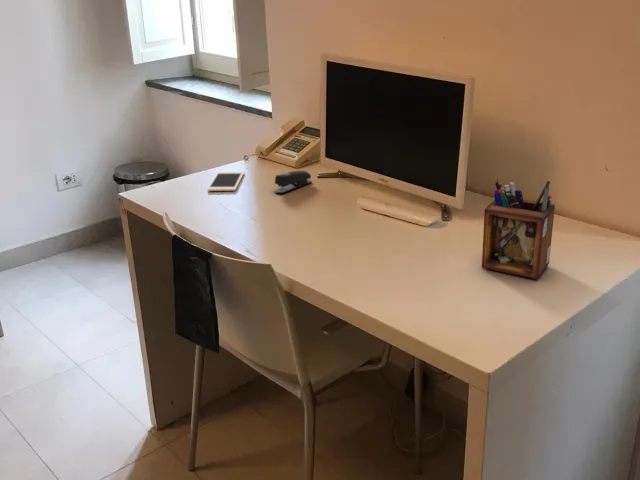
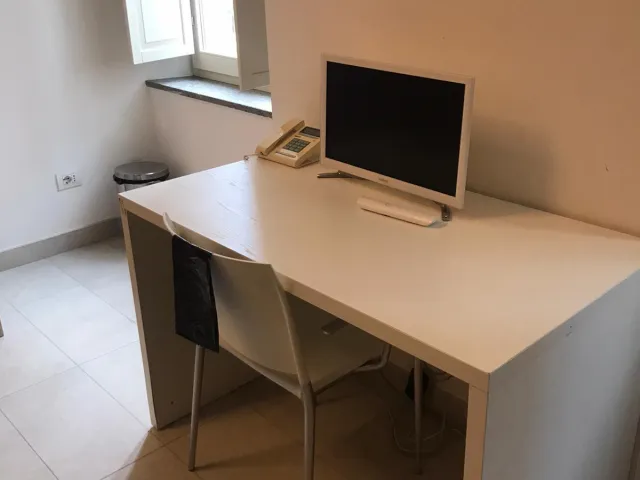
- cell phone (226, 180)
- desk organizer (518, 225)
- stapler (293, 178)
